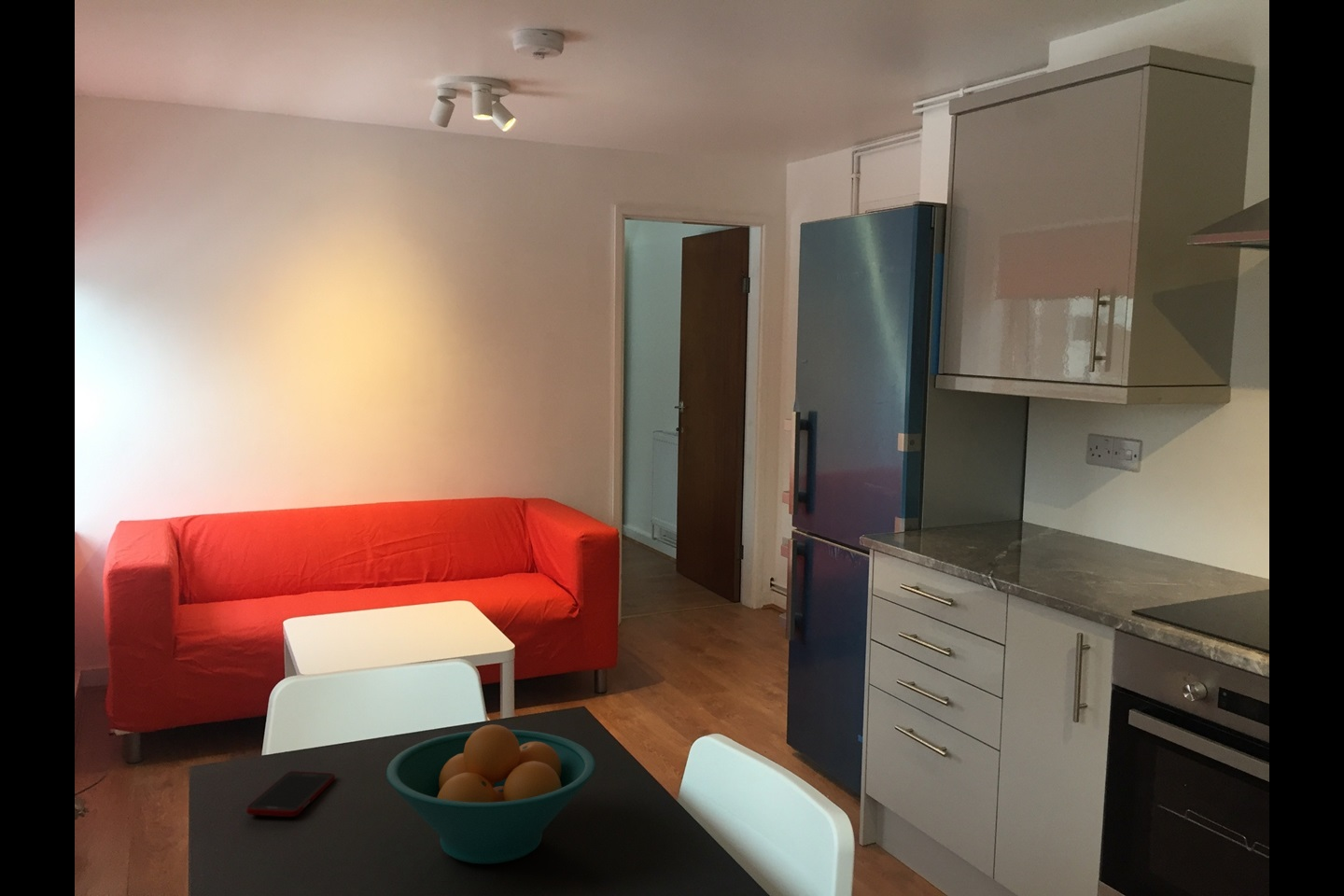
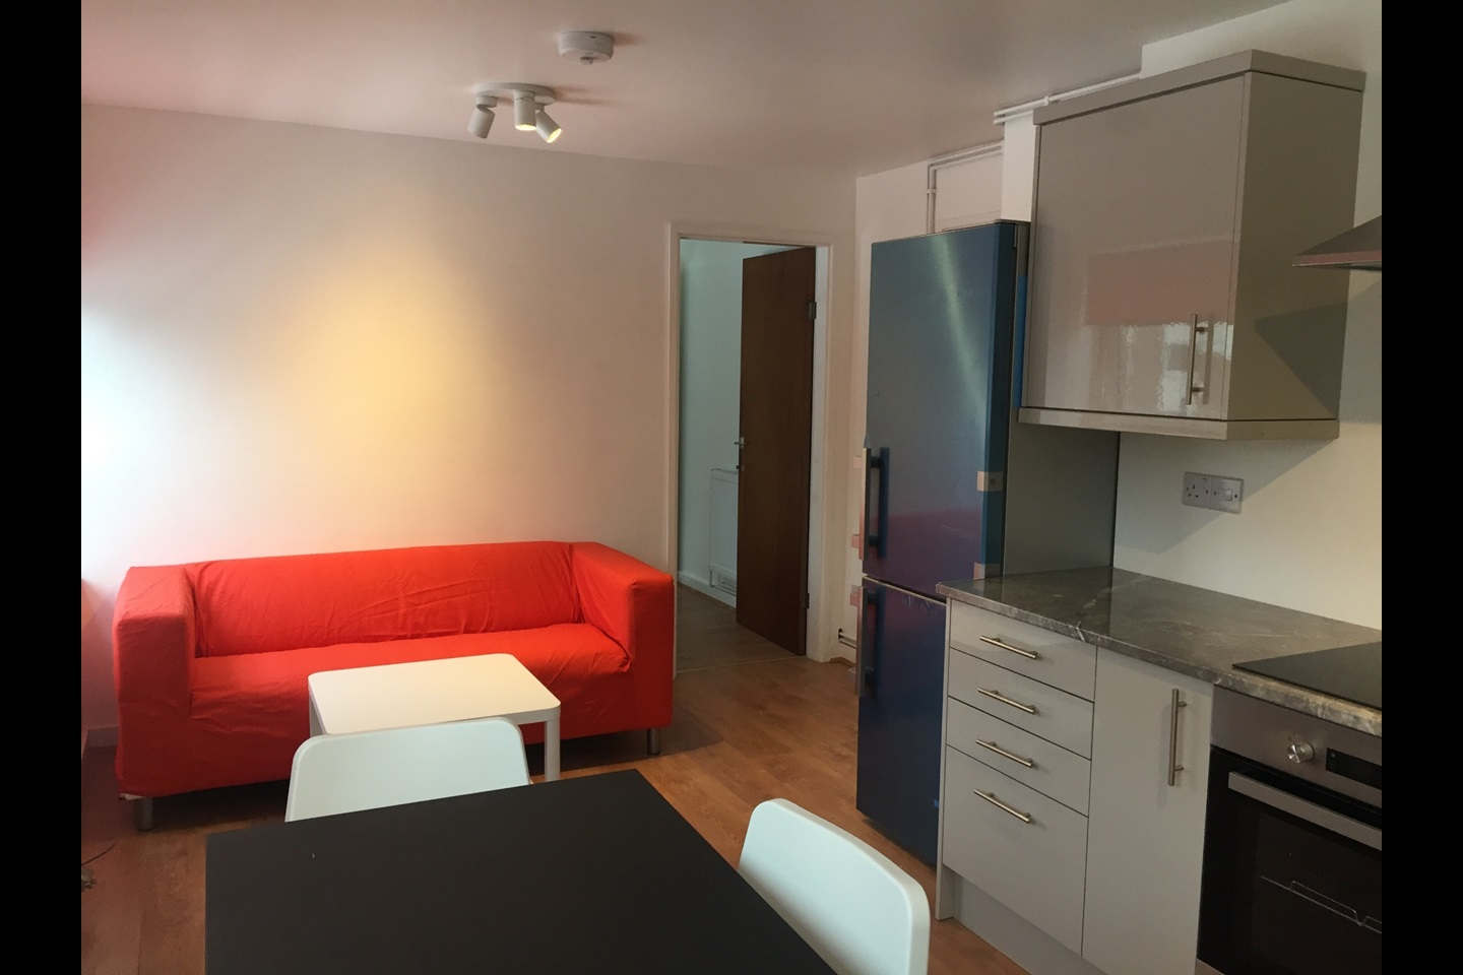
- fruit bowl (492, 785)
- cell phone (292, 792)
